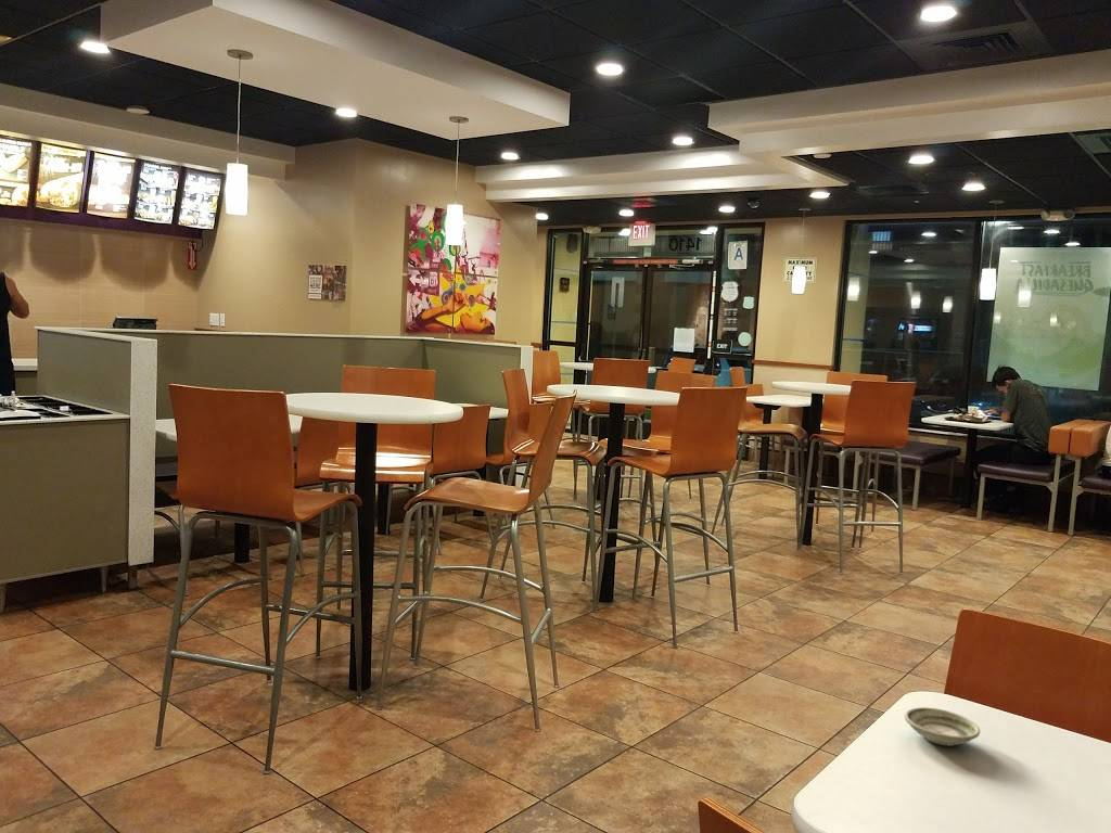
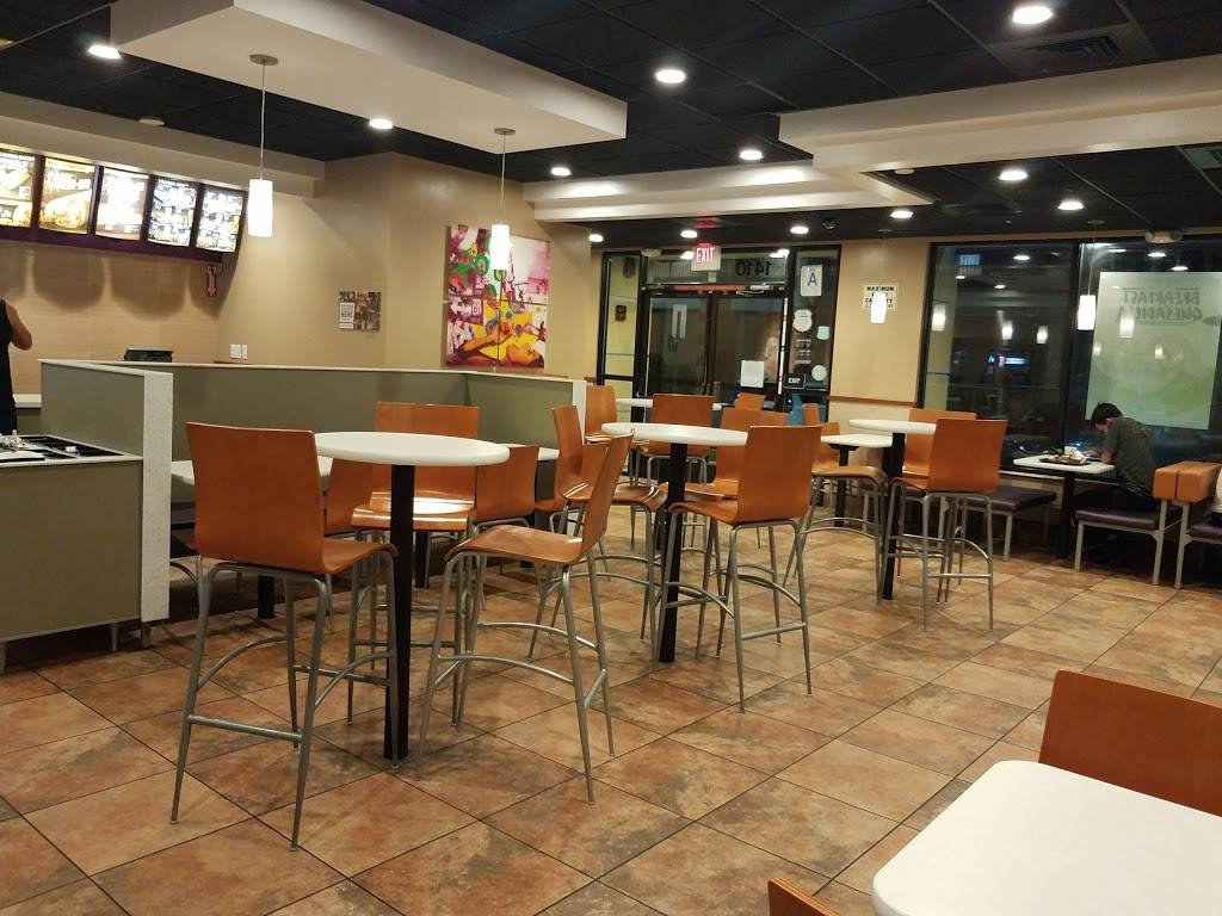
- saucer (941, 729)
